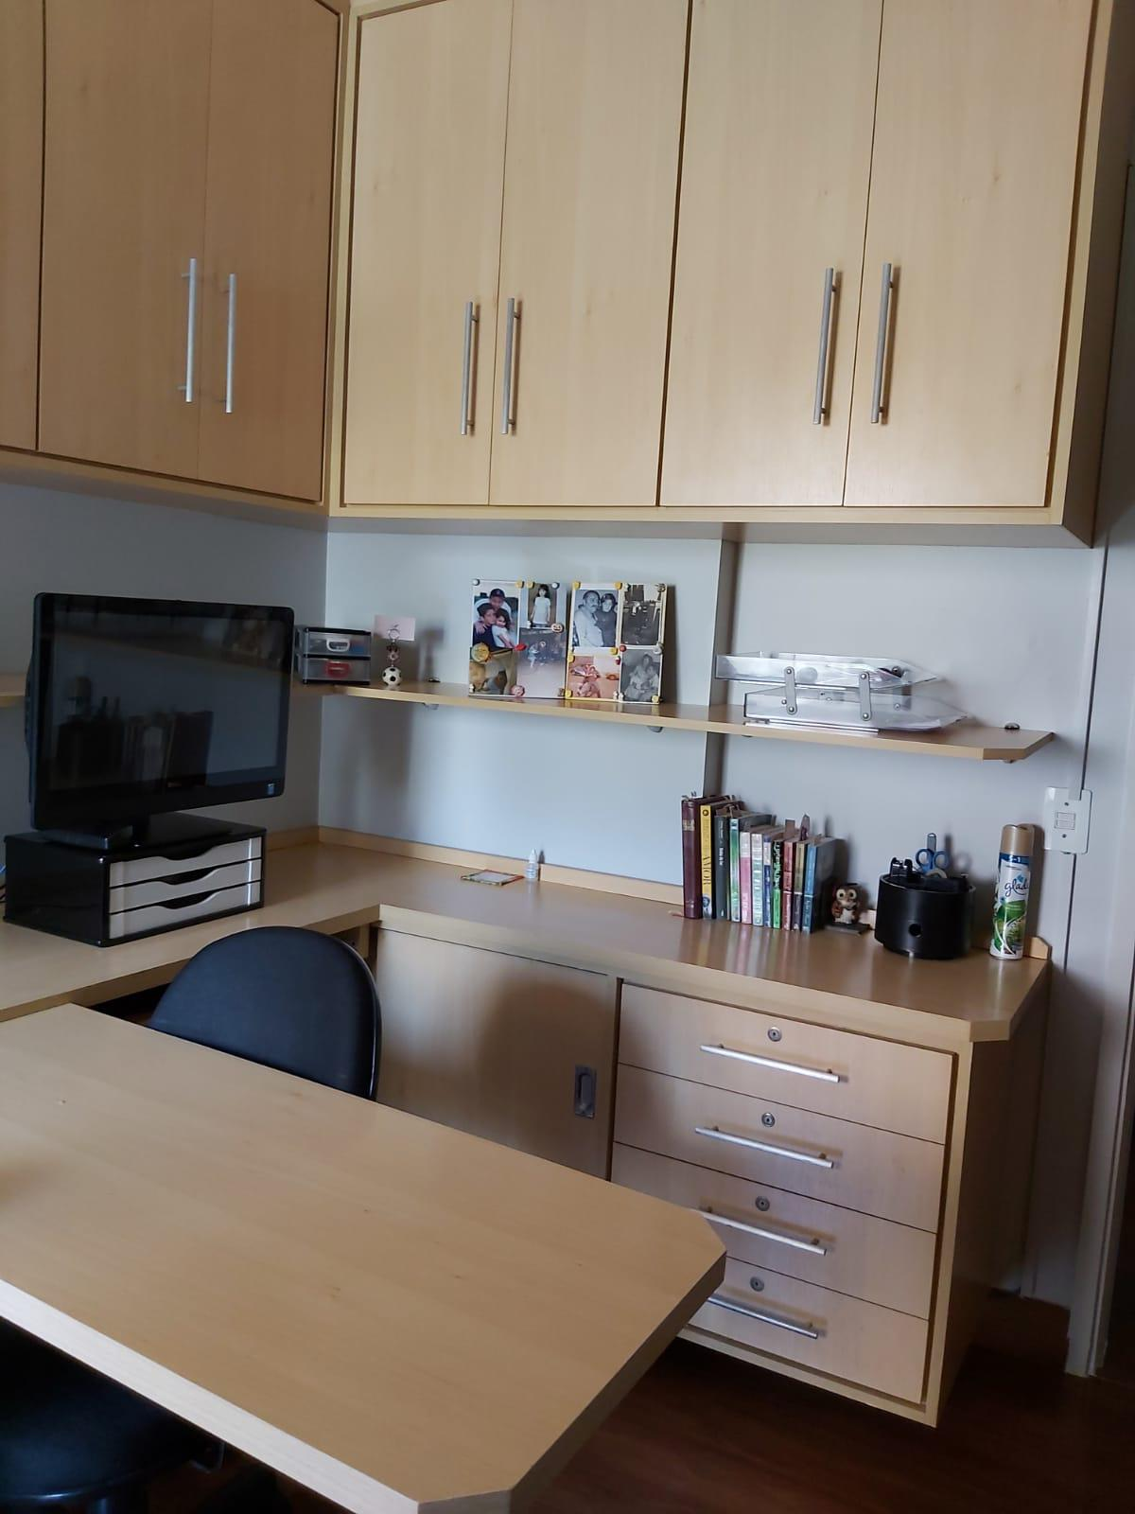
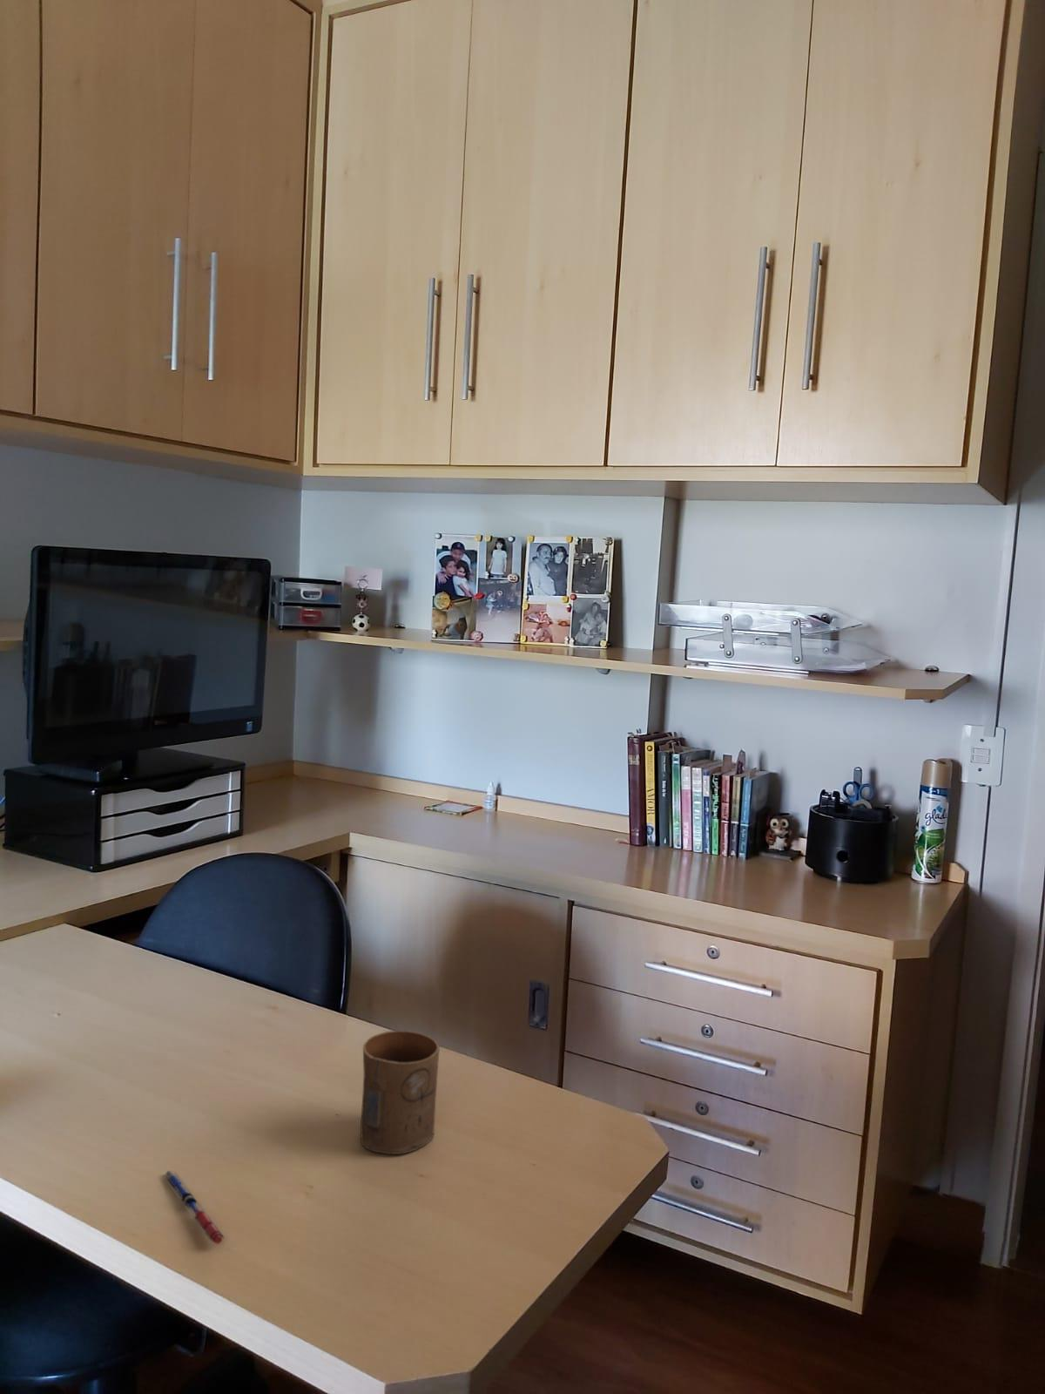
+ cup (397, 1091)
+ pen (192, 1202)
